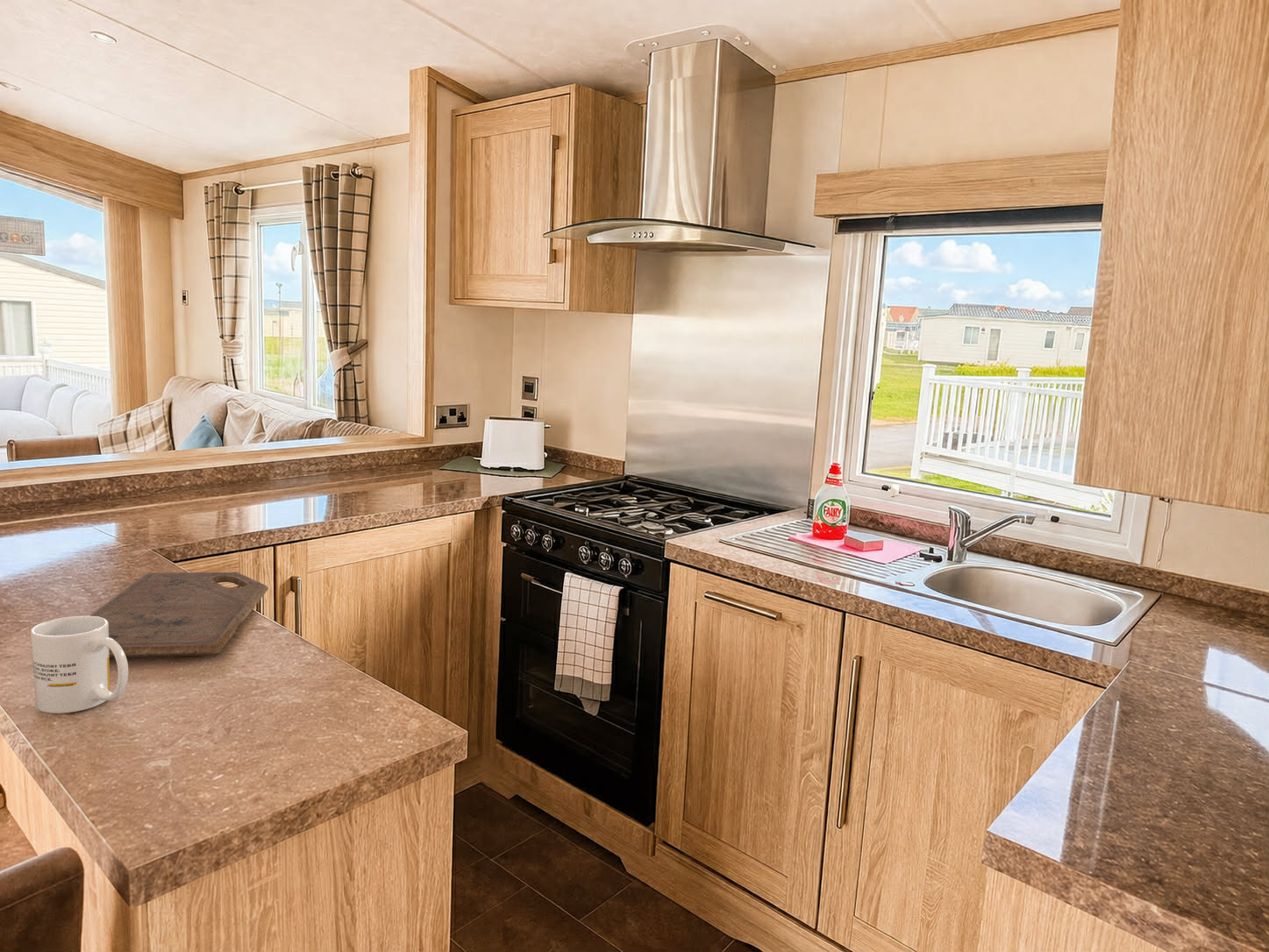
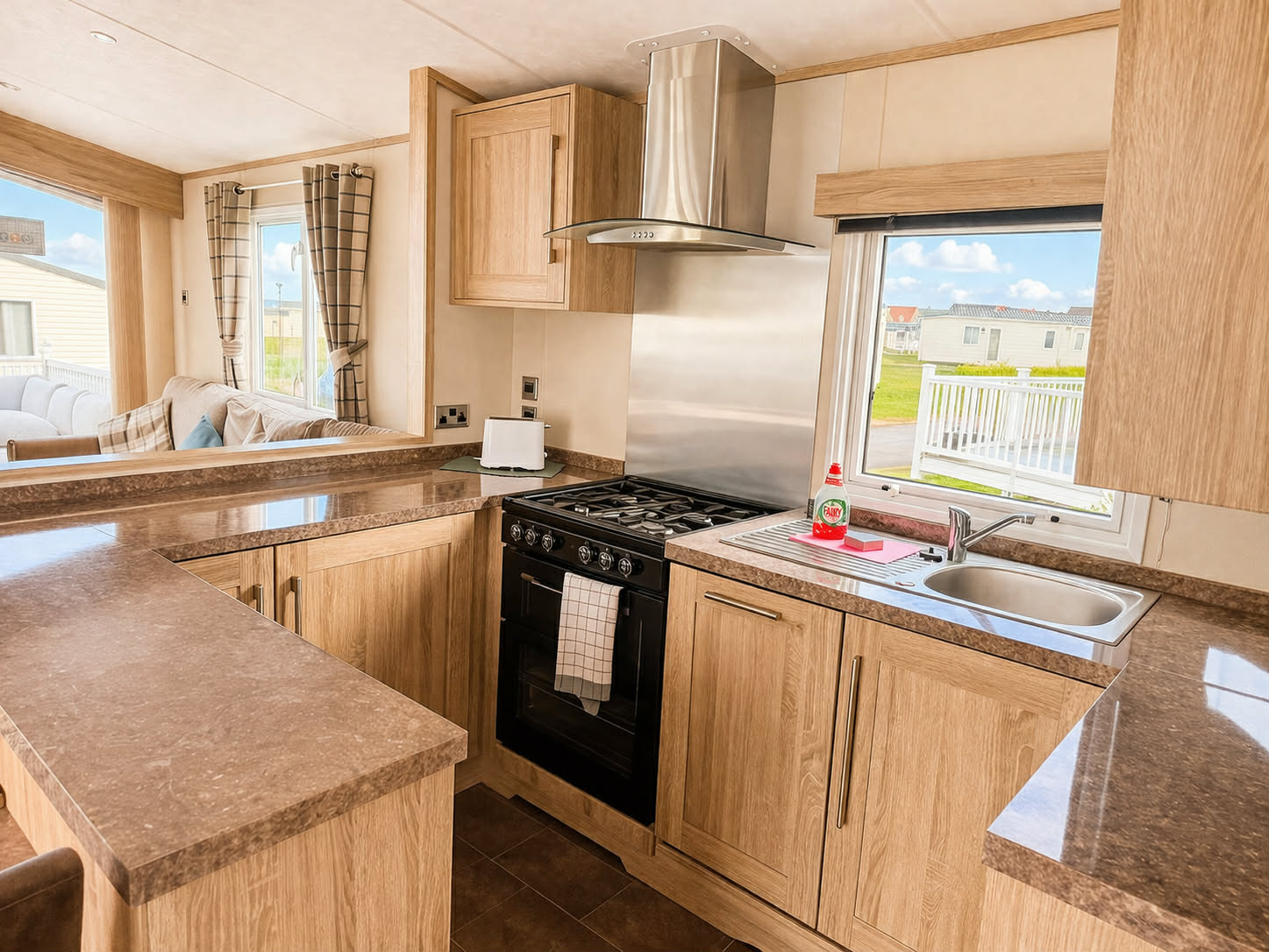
- cutting board (176, 608)
- mug (85, 663)
